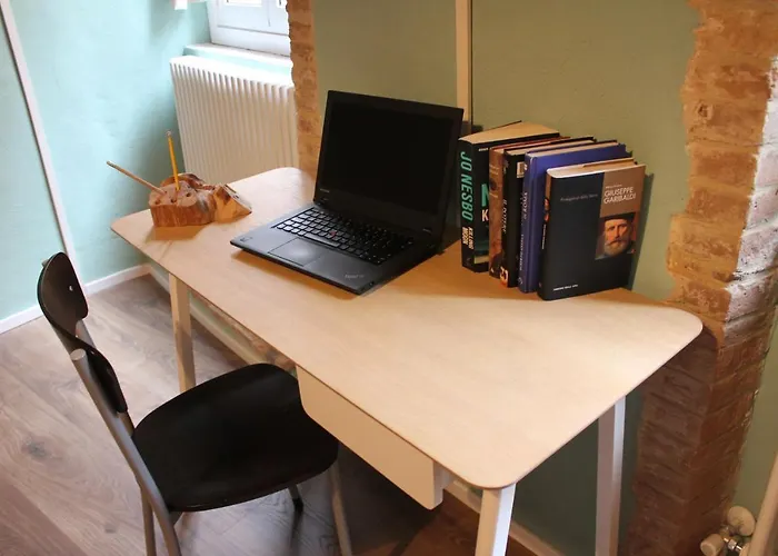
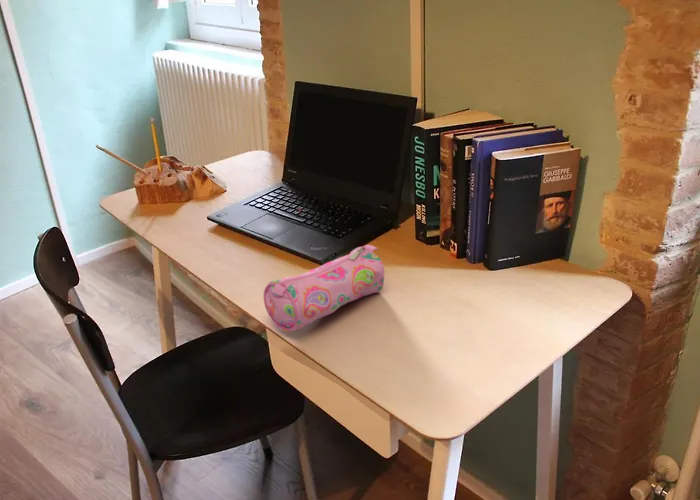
+ pencil case (327, 285)
